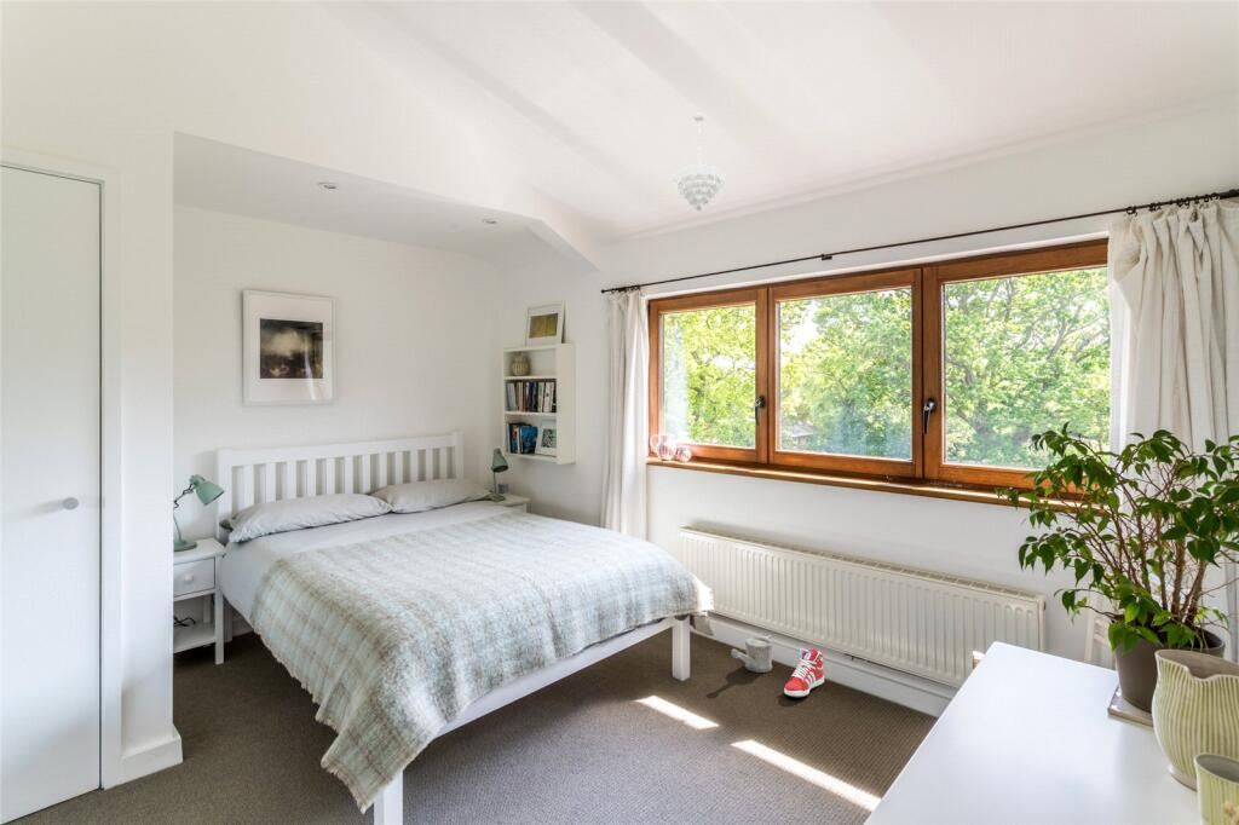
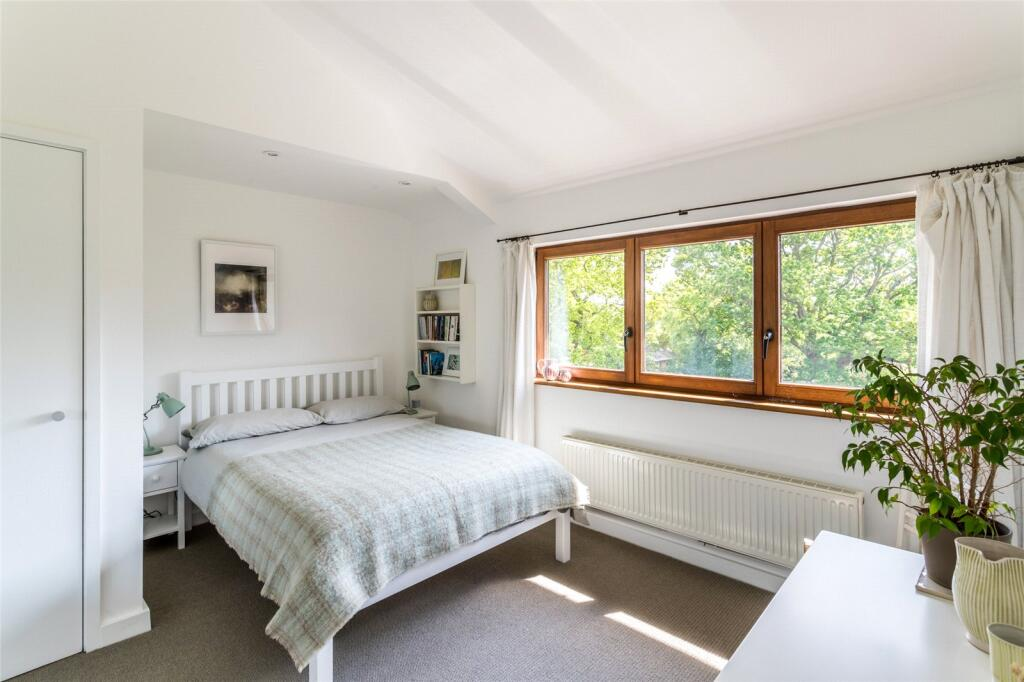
- watering can (754, 654)
- sneaker (803, 670)
- pendant light (698, 162)
